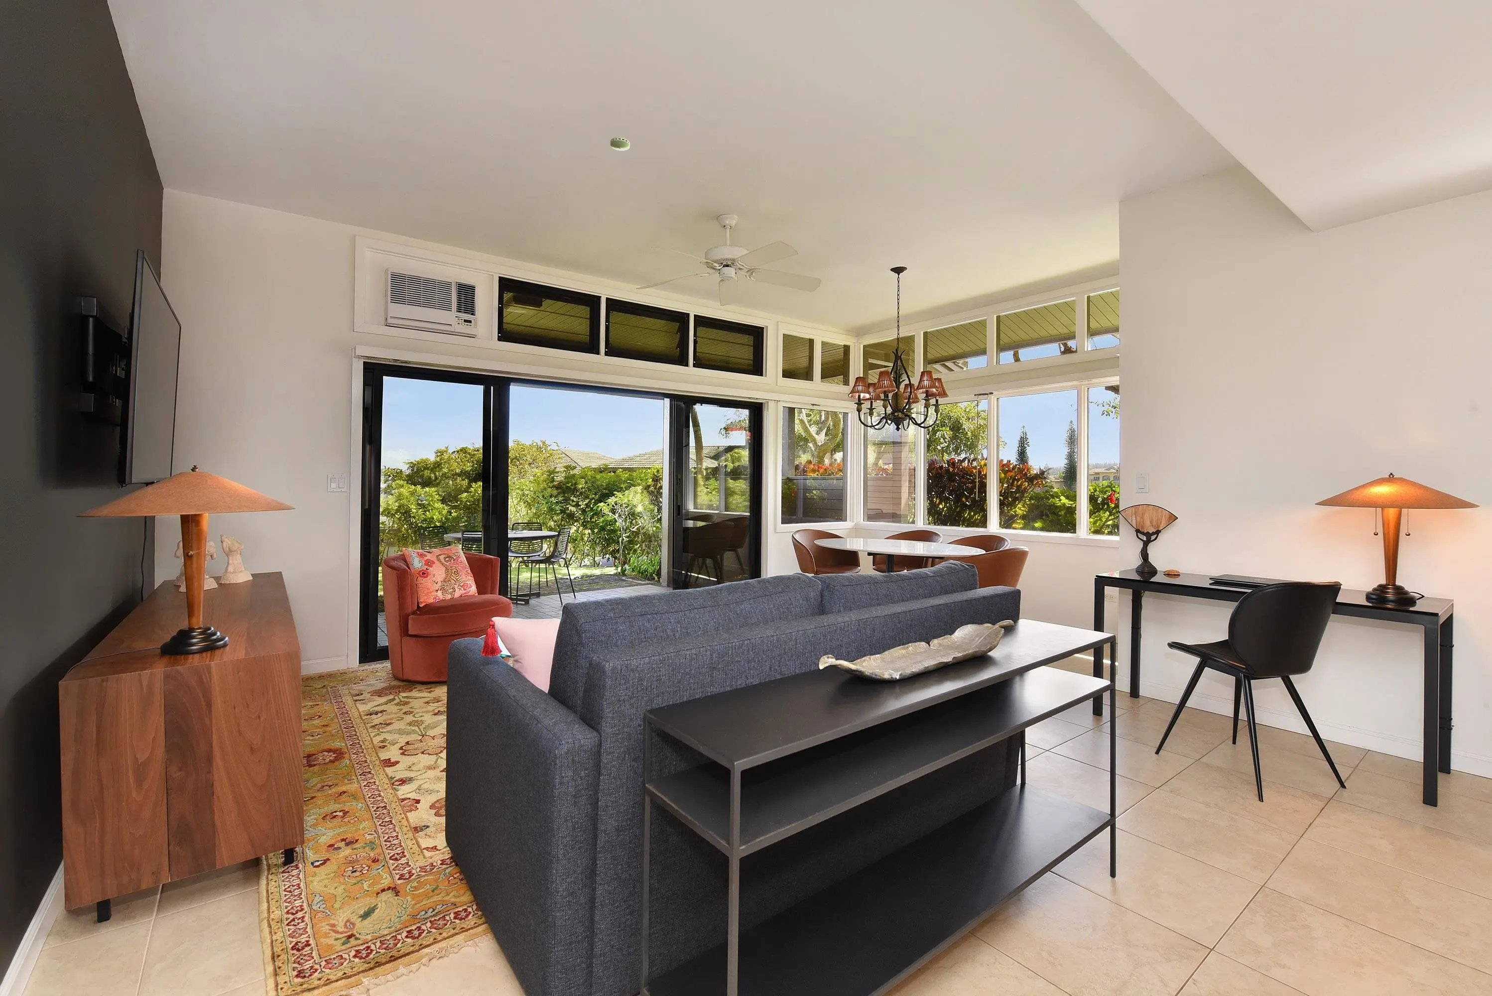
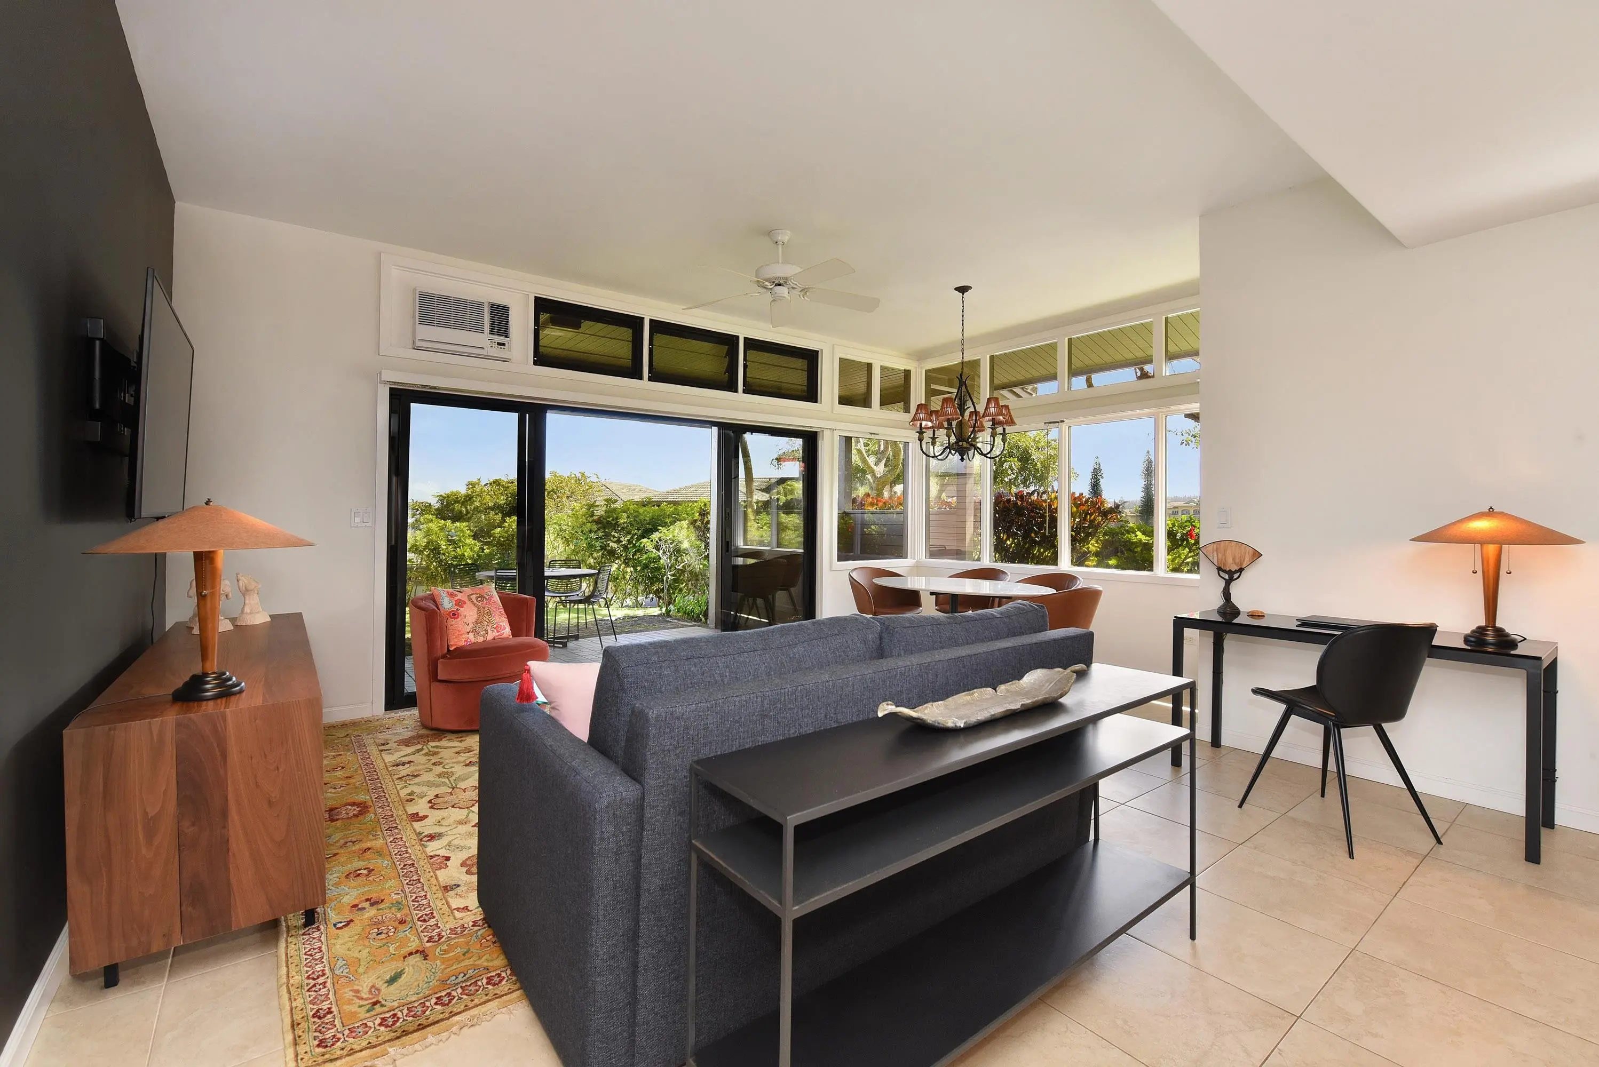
- smoke detector (620, 143)
